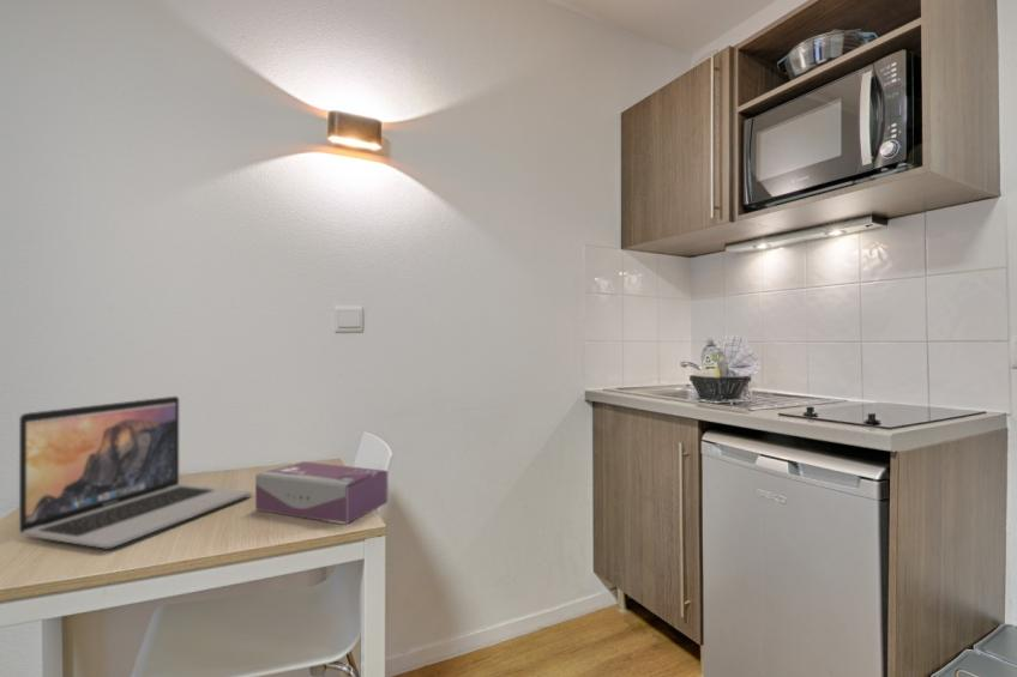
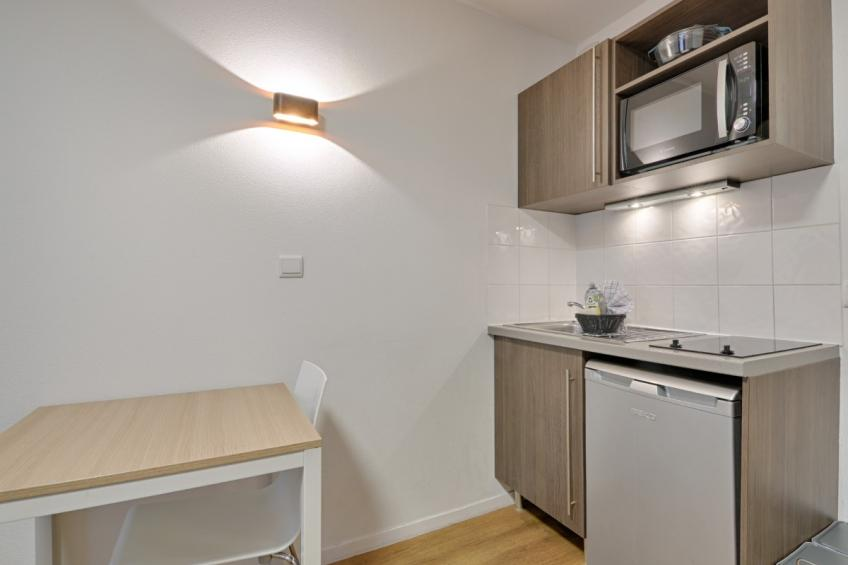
- tissue box (323, 488)
- laptop (149, 459)
